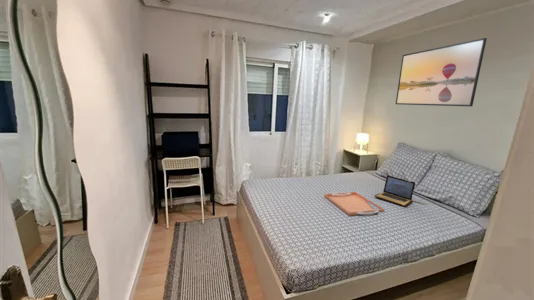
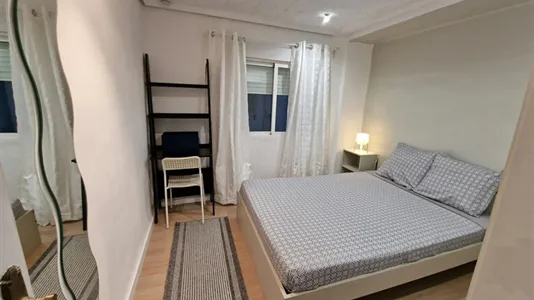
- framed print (432, 77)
- serving tray (352, 202)
- laptop (394, 189)
